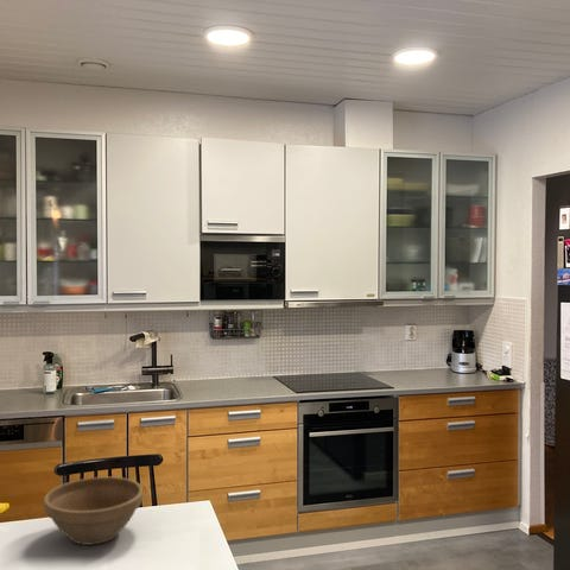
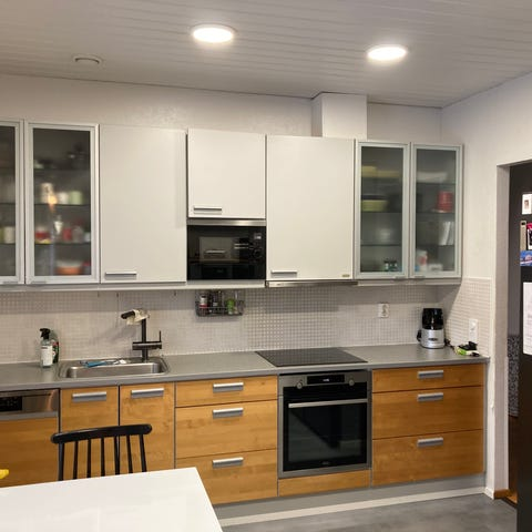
- flower pot (94, 513)
